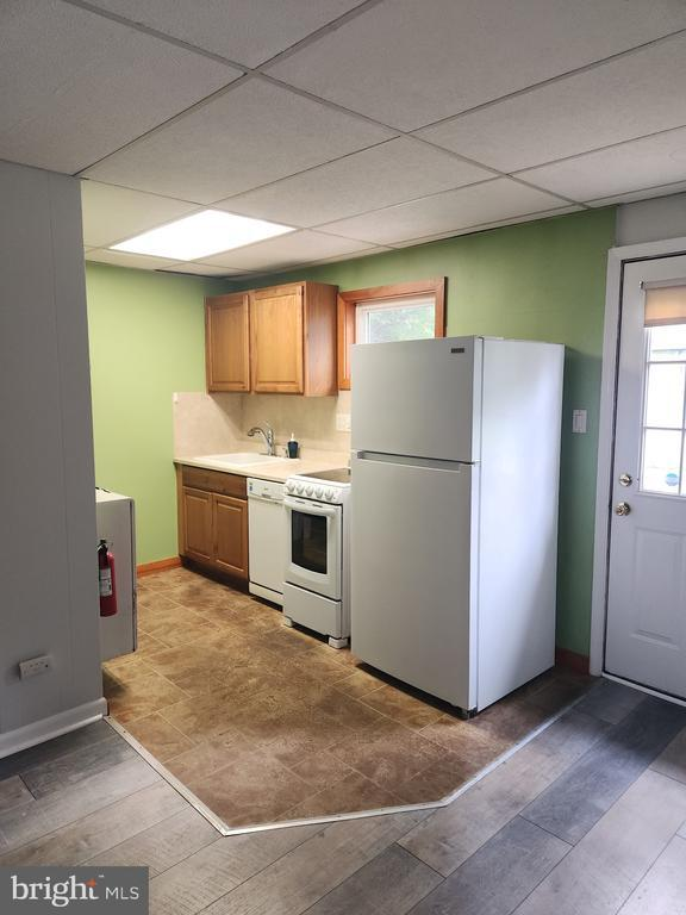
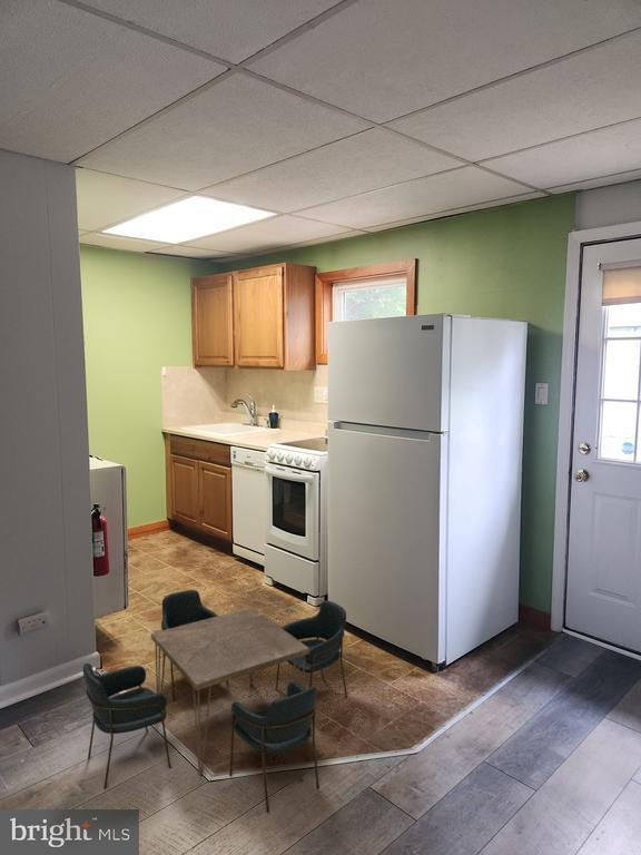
+ dining table (227, 679)
